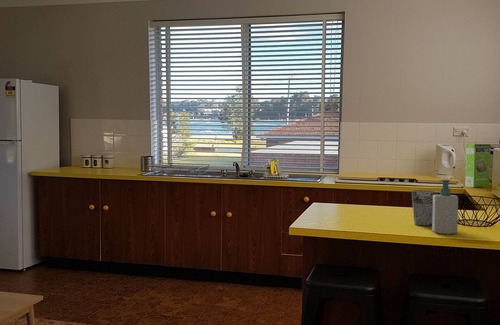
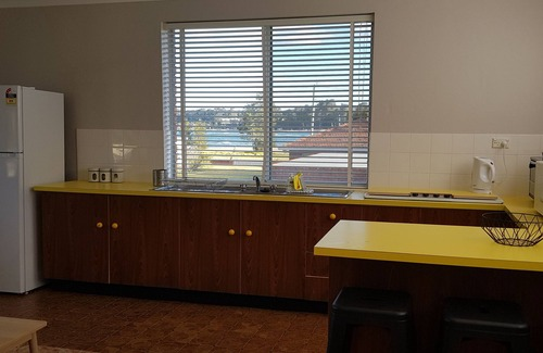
- cup (423, 207)
- cake mix box (478, 165)
- soap bottle (445, 206)
